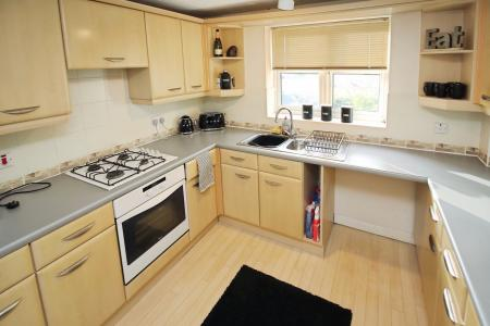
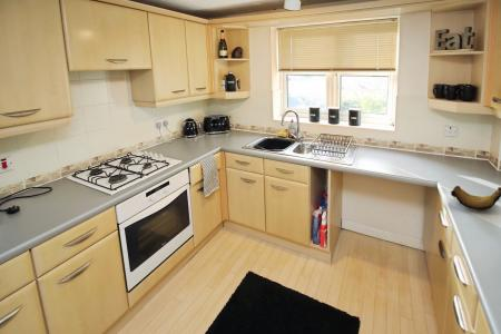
+ banana bunch (472, 195)
